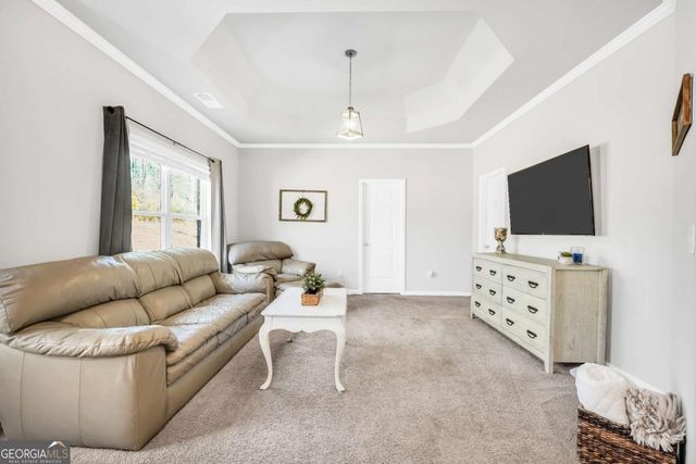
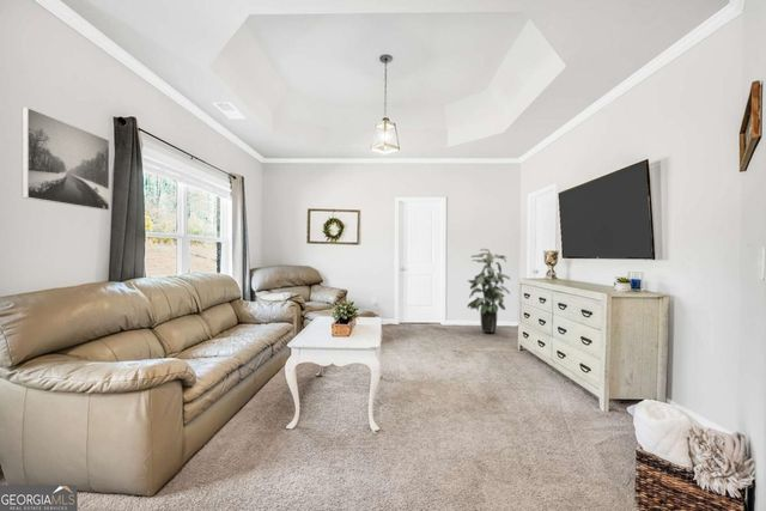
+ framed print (71, 165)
+ indoor plant (486, 290)
